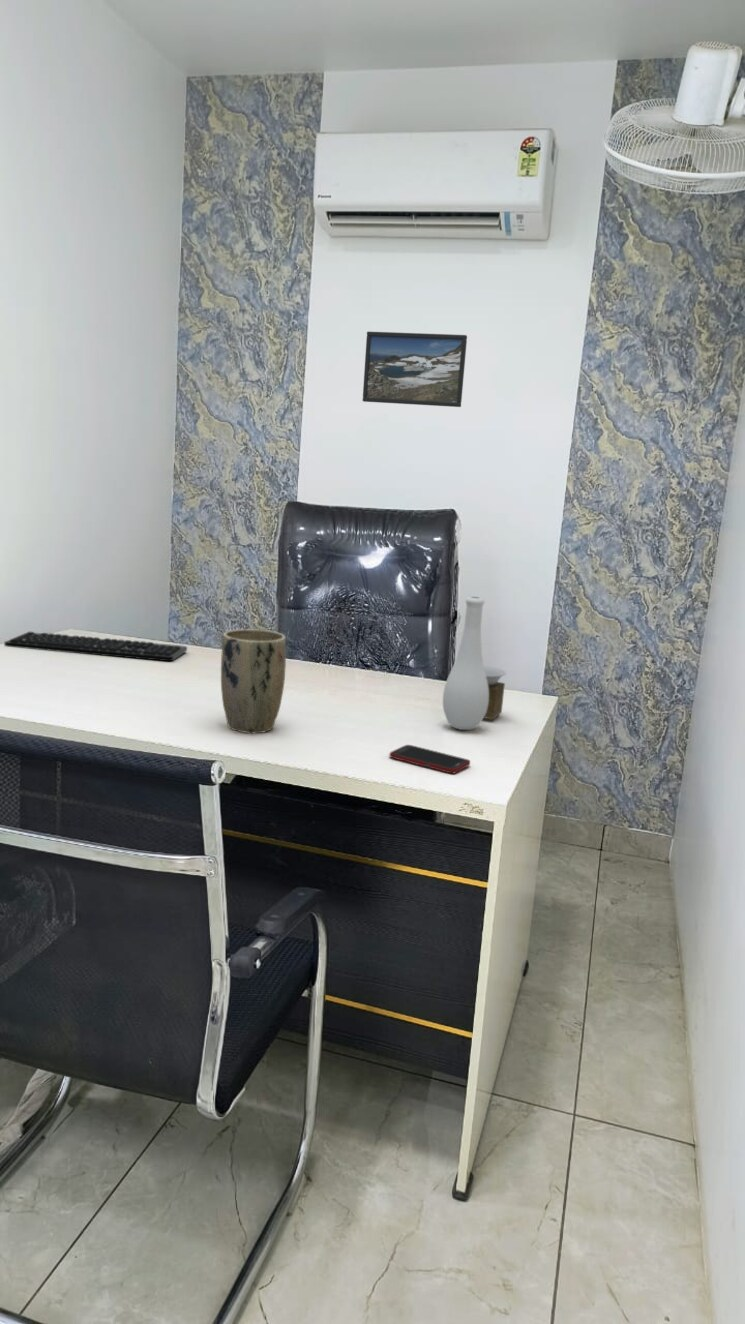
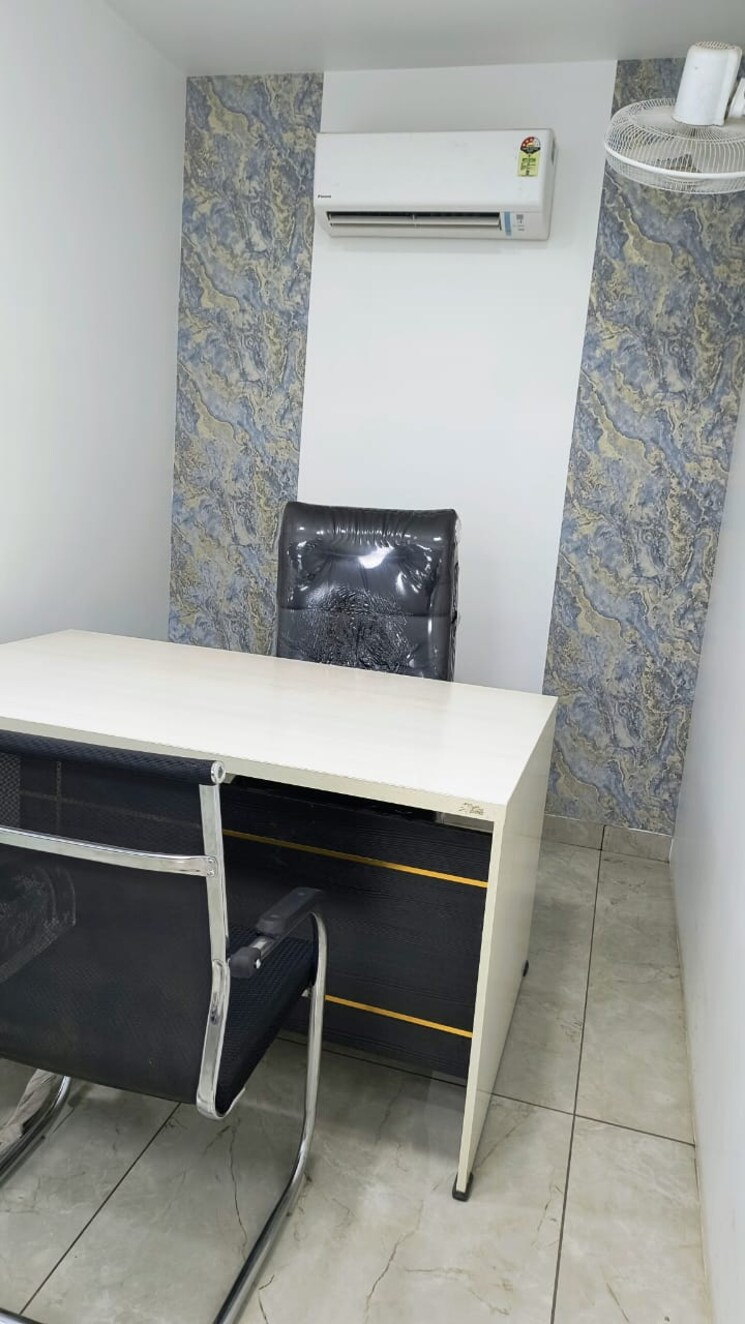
- vase (477, 658)
- cell phone (429, 758)
- plant pot (252, 681)
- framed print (413, 369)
- keyboard (97, 645)
